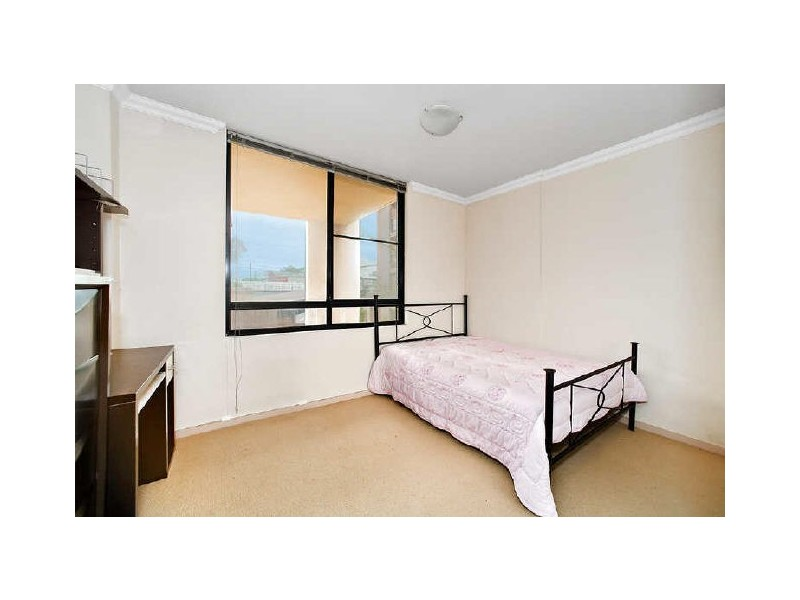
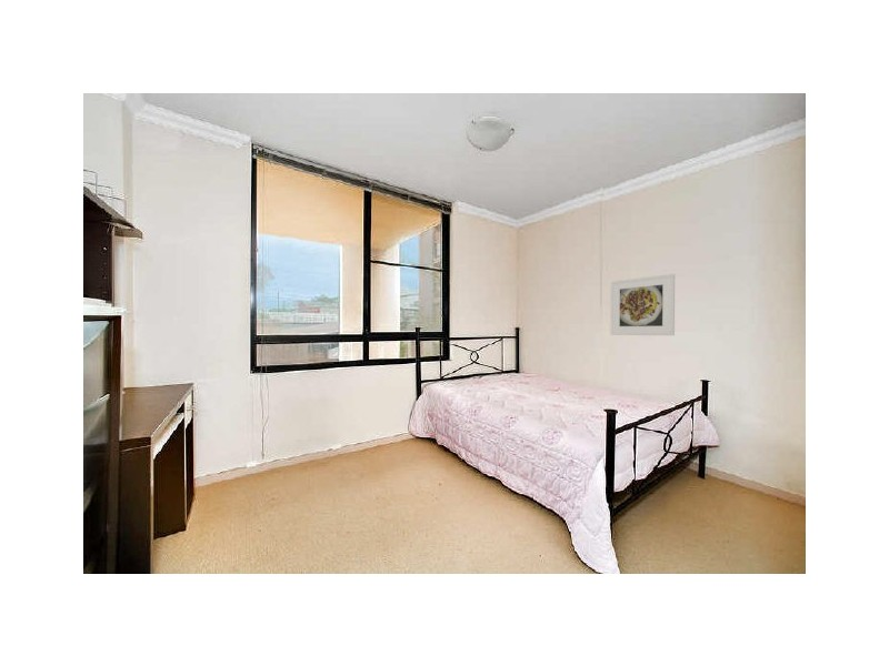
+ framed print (640, 306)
